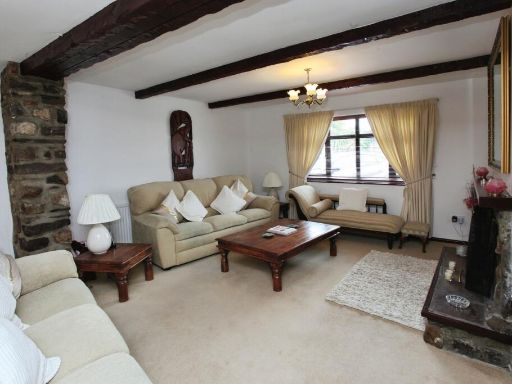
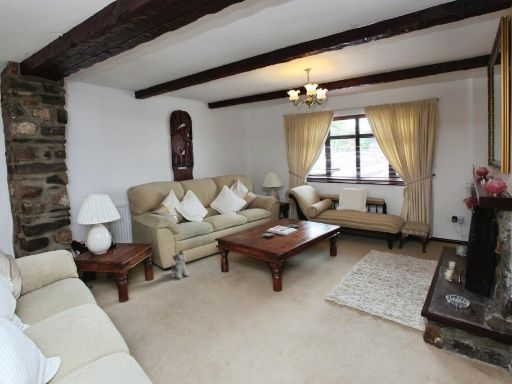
+ plush toy (178, 262)
